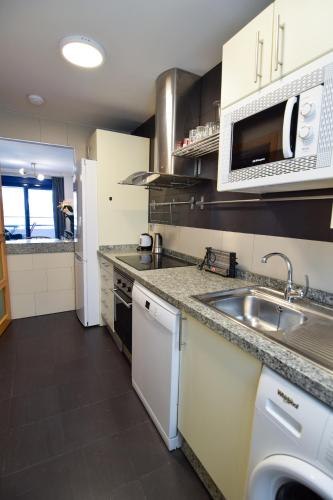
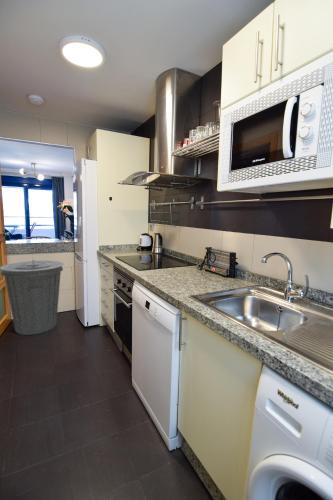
+ trash can (34, 293)
